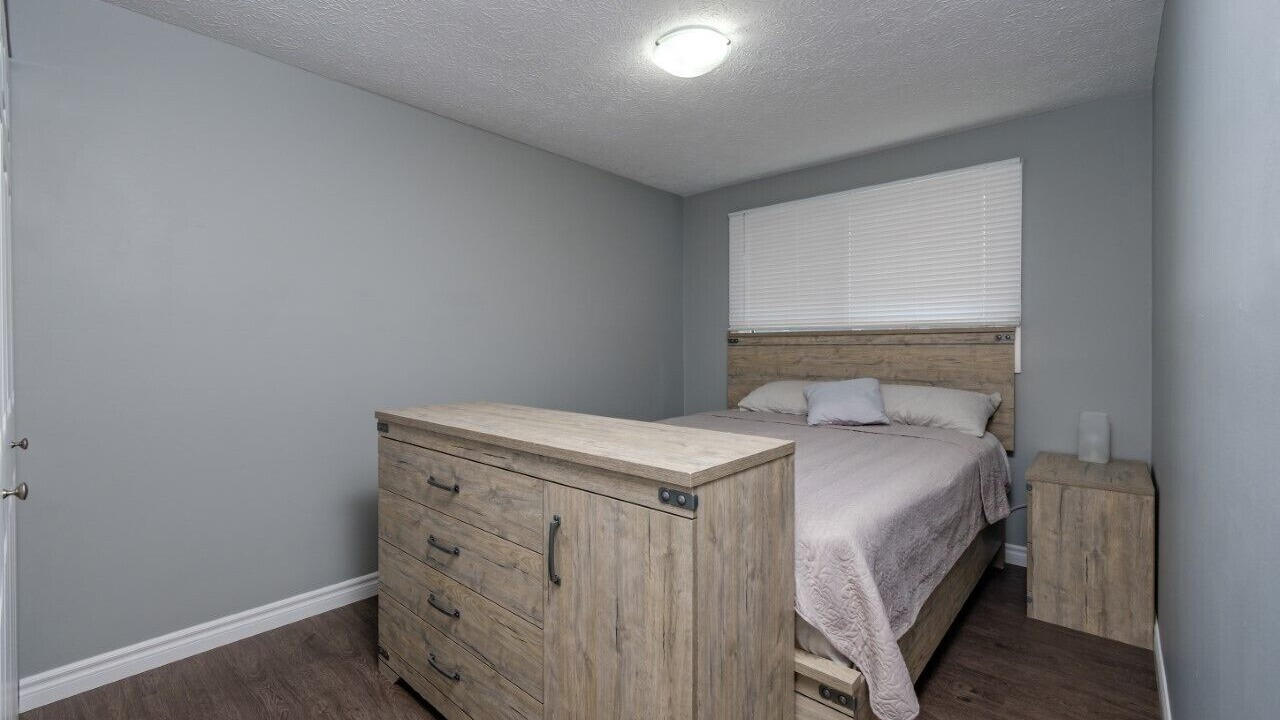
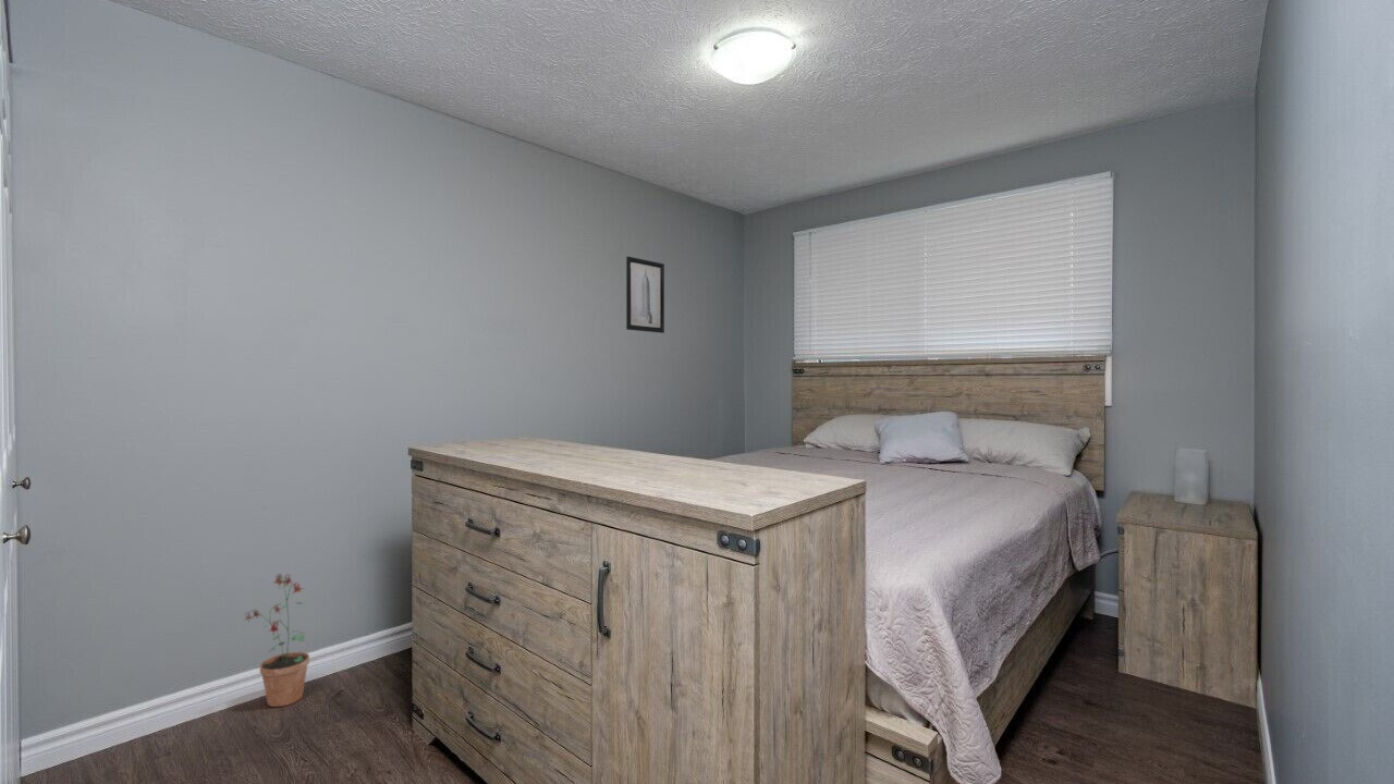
+ potted plant (279, 639)
+ wall art (646, 295)
